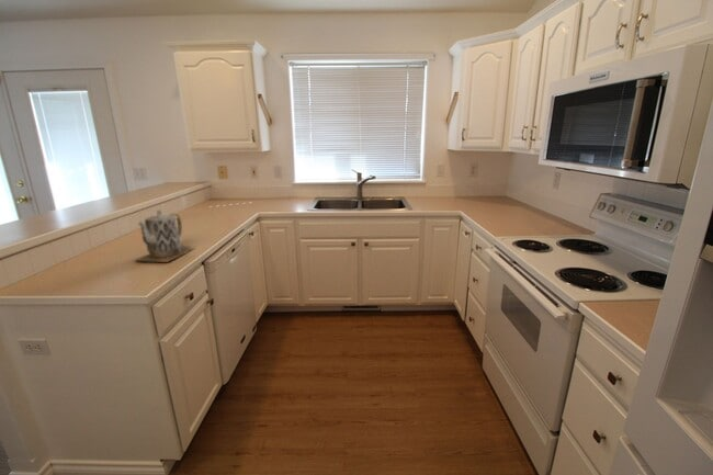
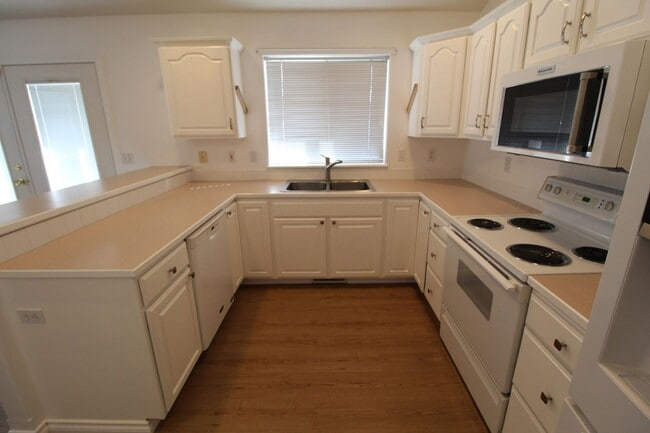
- teapot (165, 231)
